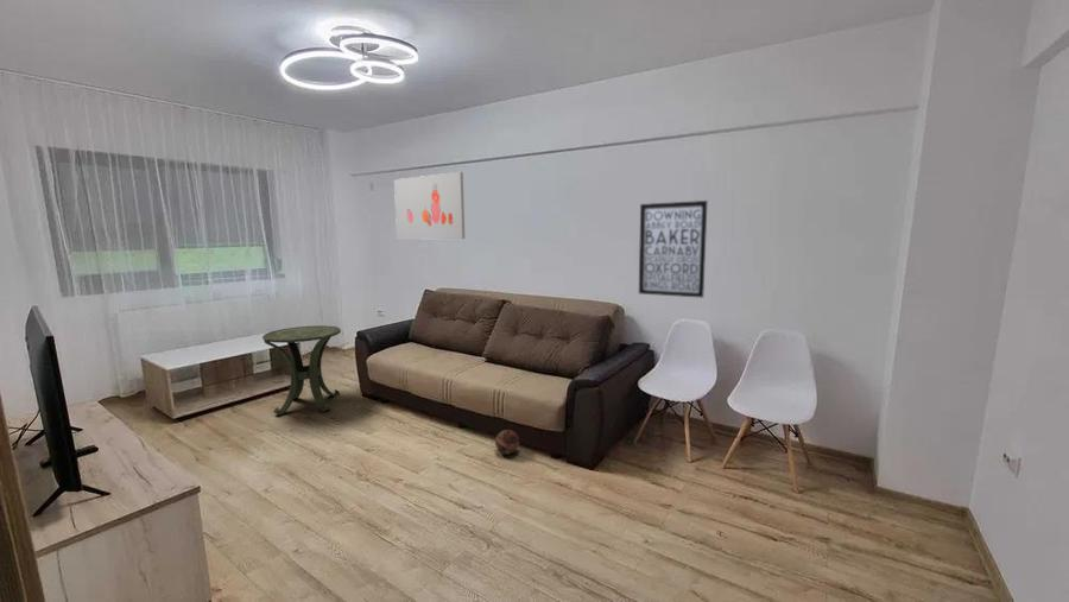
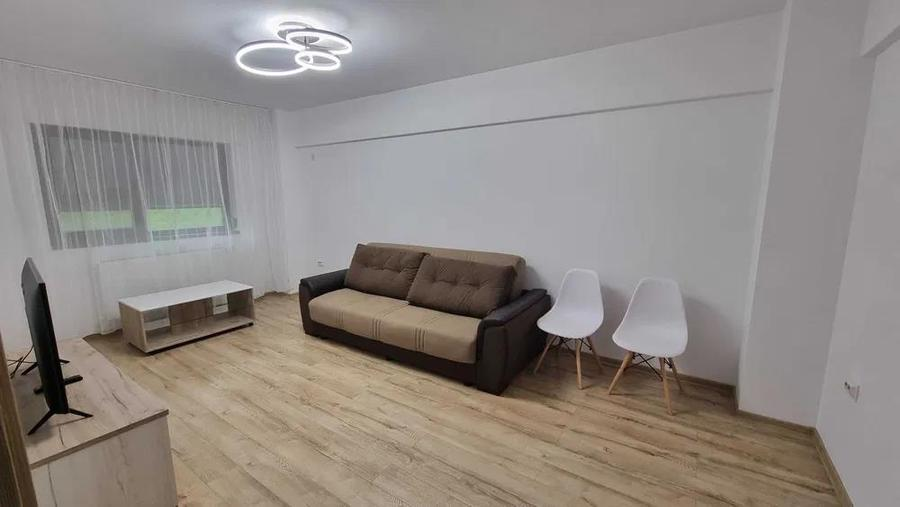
- wall art (671, 249)
- side table (305, 368)
- wall art (428, 208)
- decorative ball (507, 442)
